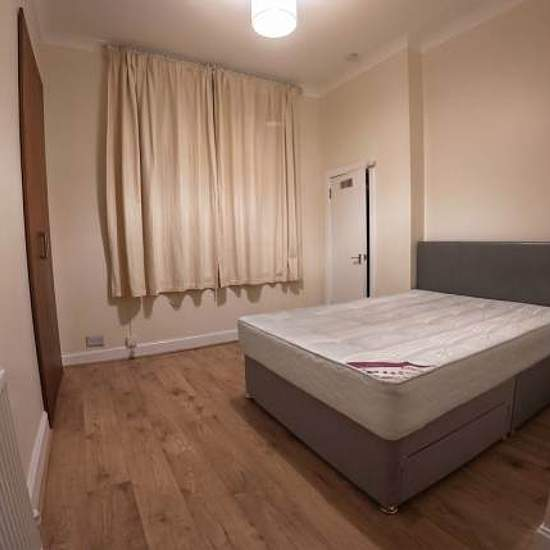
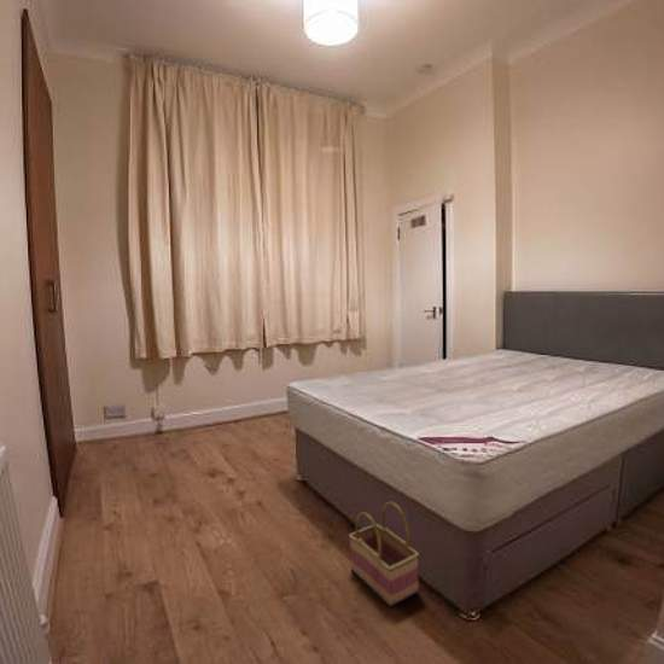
+ basket (383, 544)
